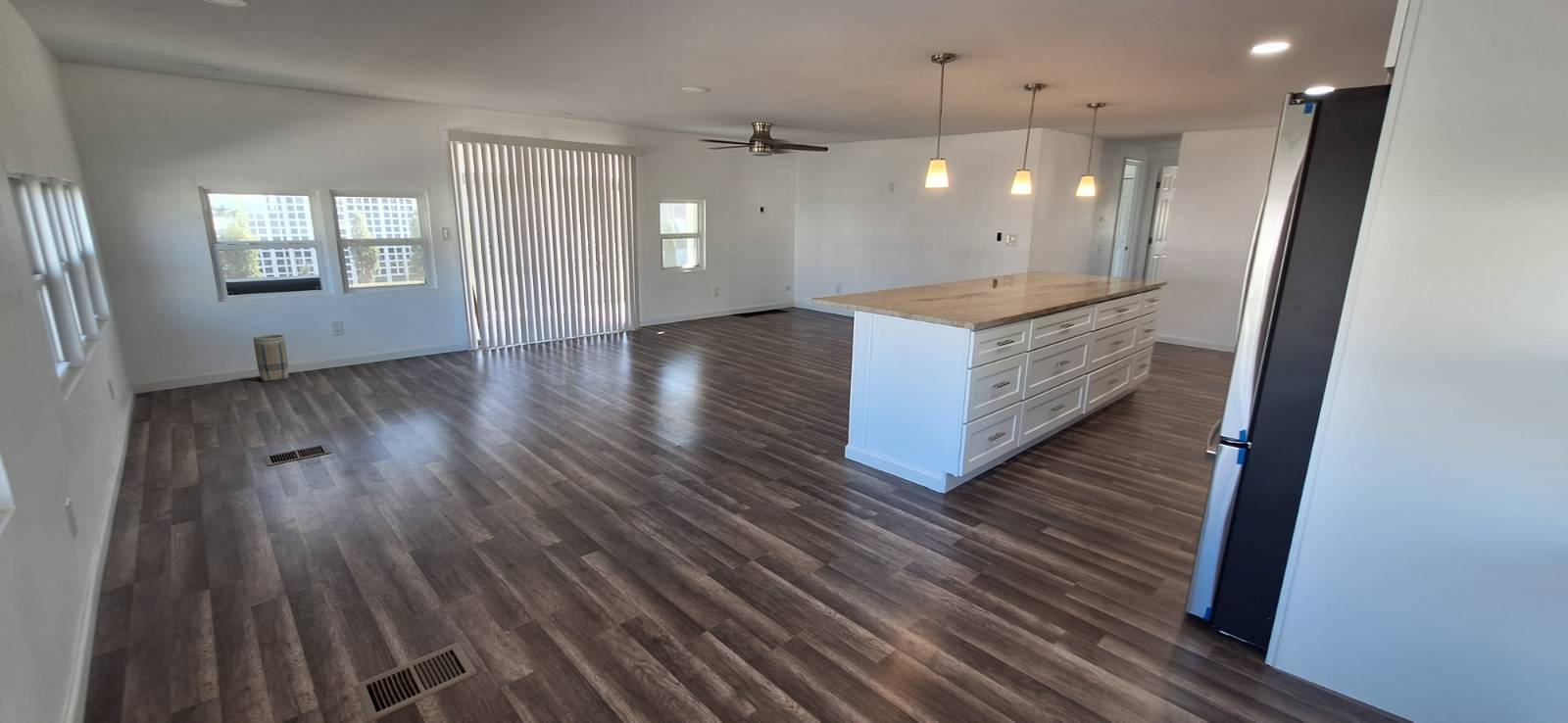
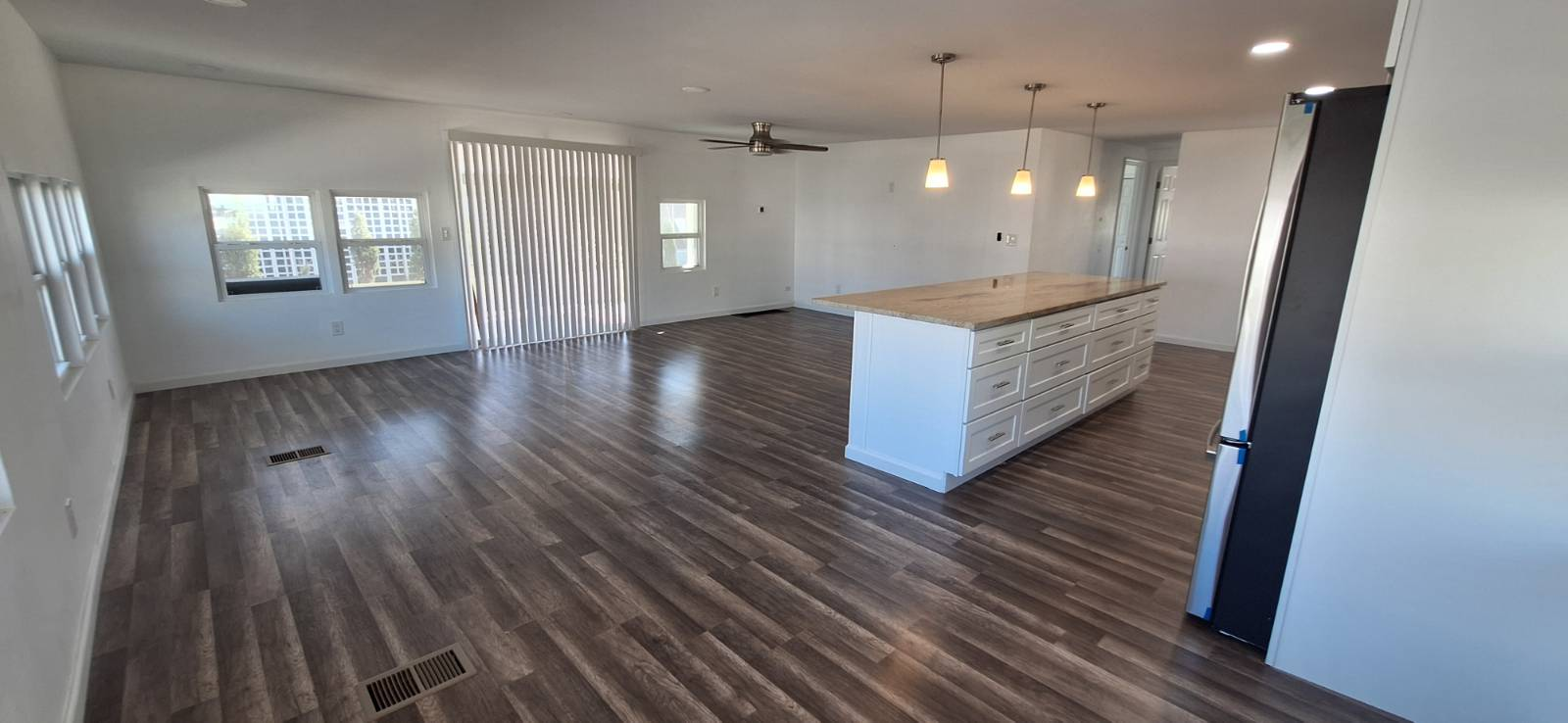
- basket (271, 358)
